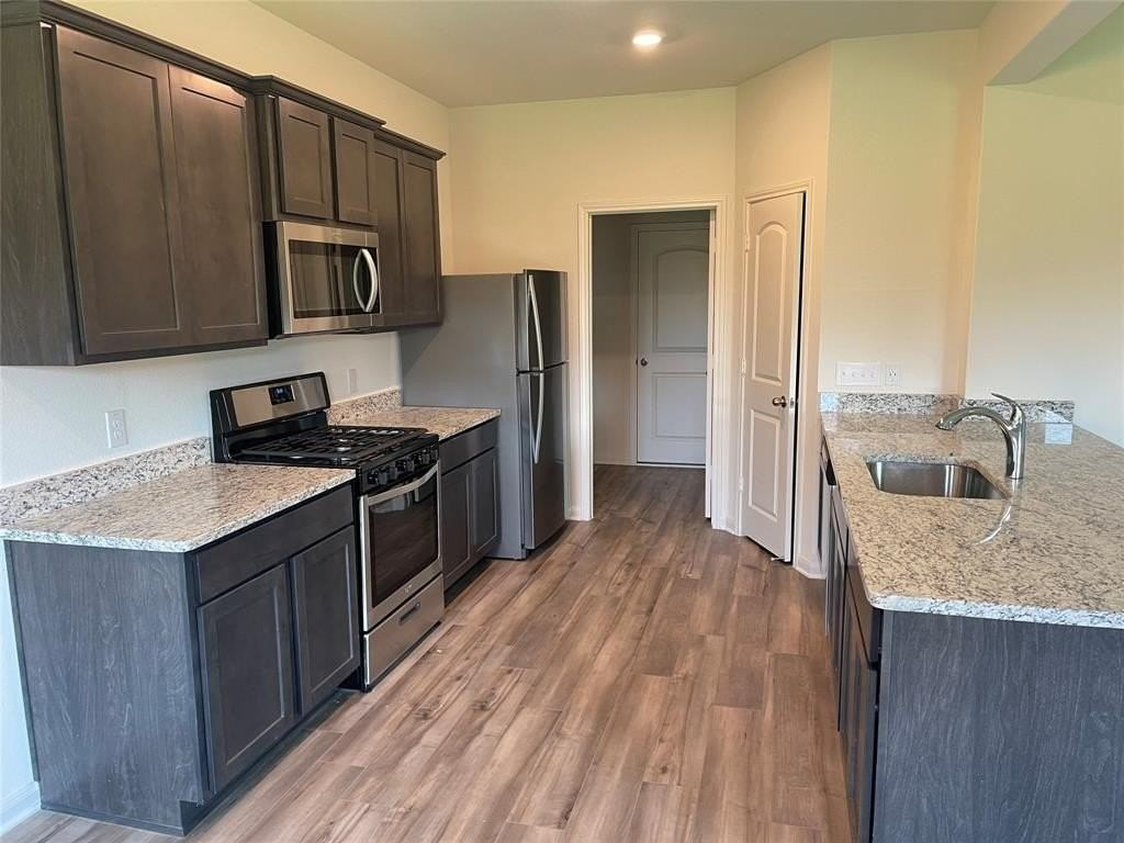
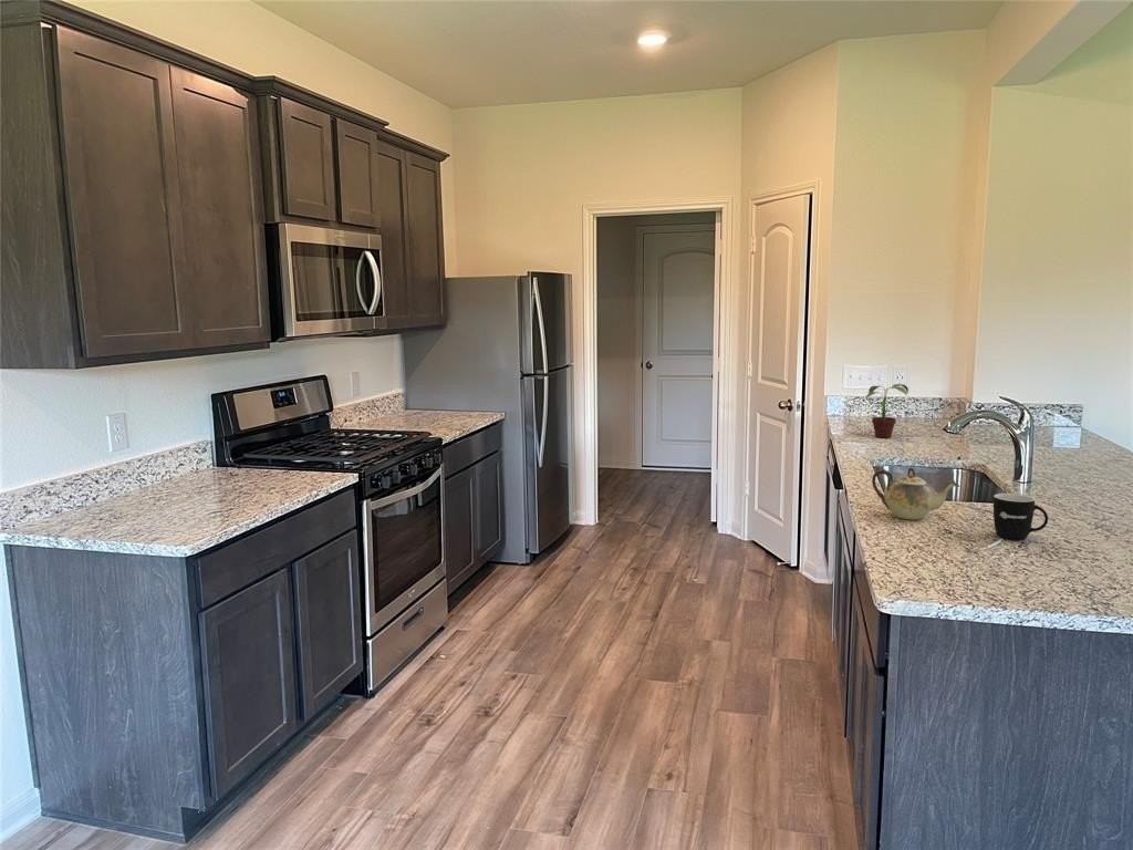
+ potted plant (886, 410)
+ mug (1019, 517)
+ teapot (914, 493)
